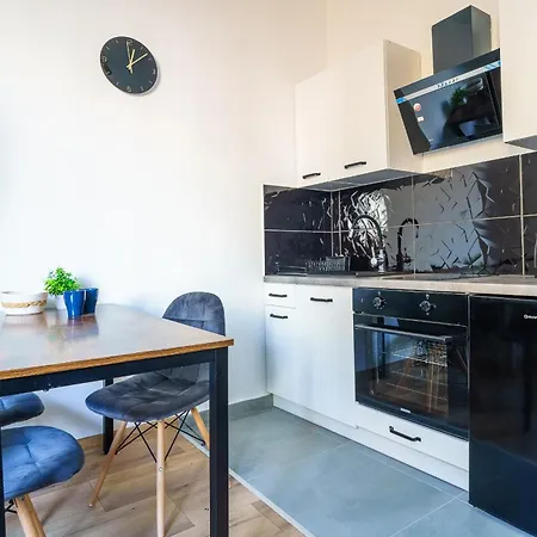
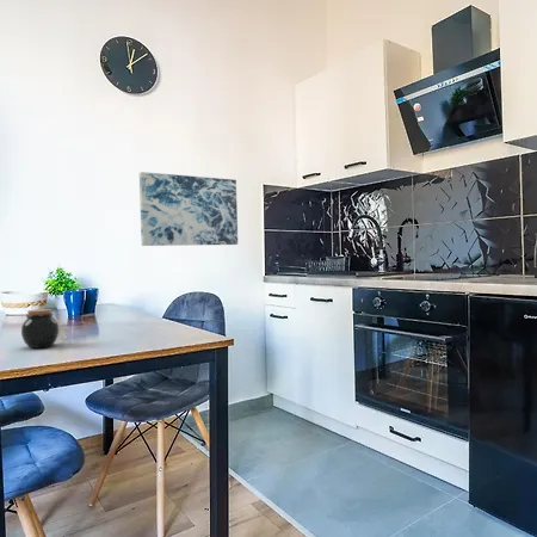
+ jar (39, 327)
+ wall art (191, 210)
